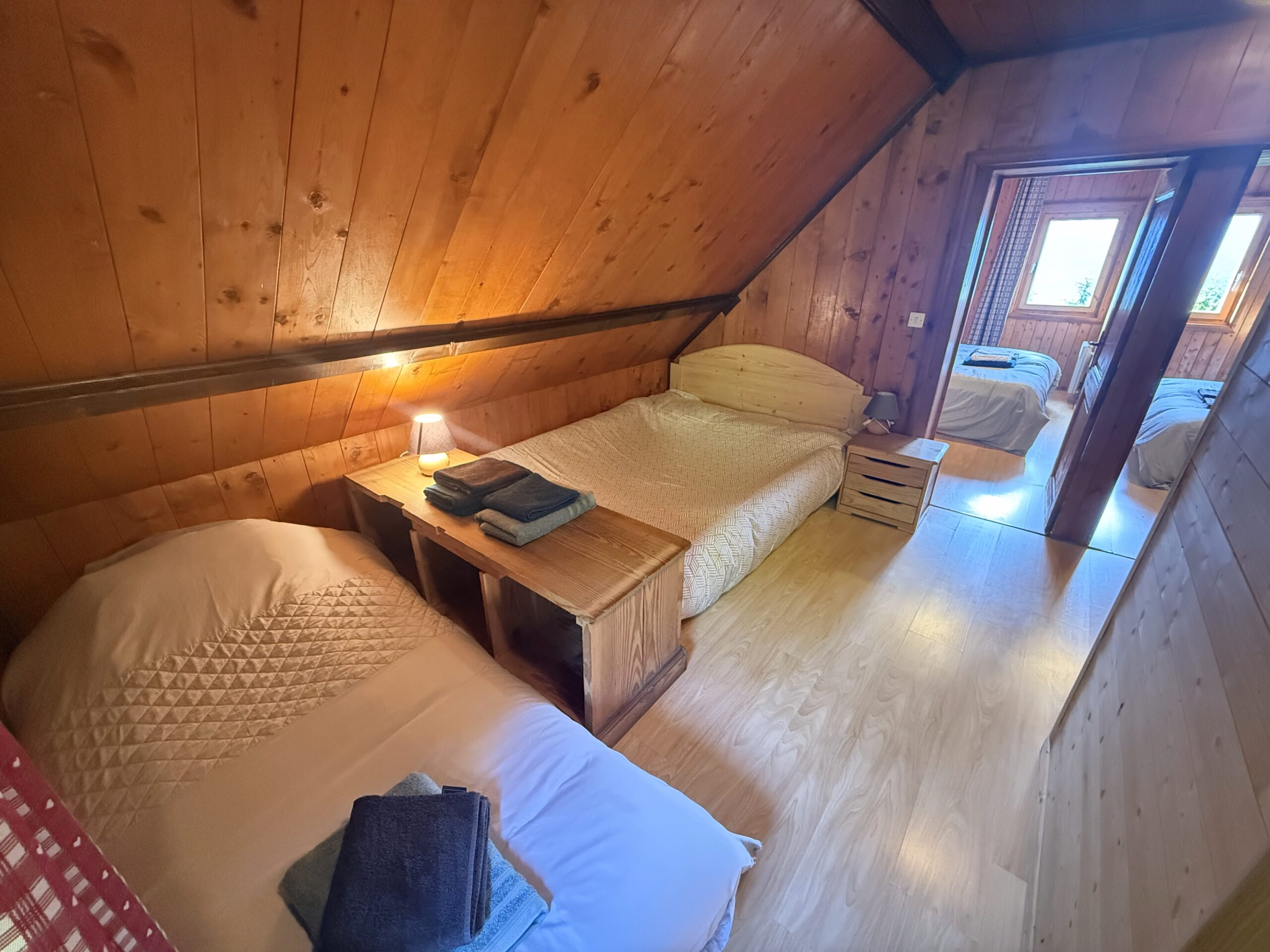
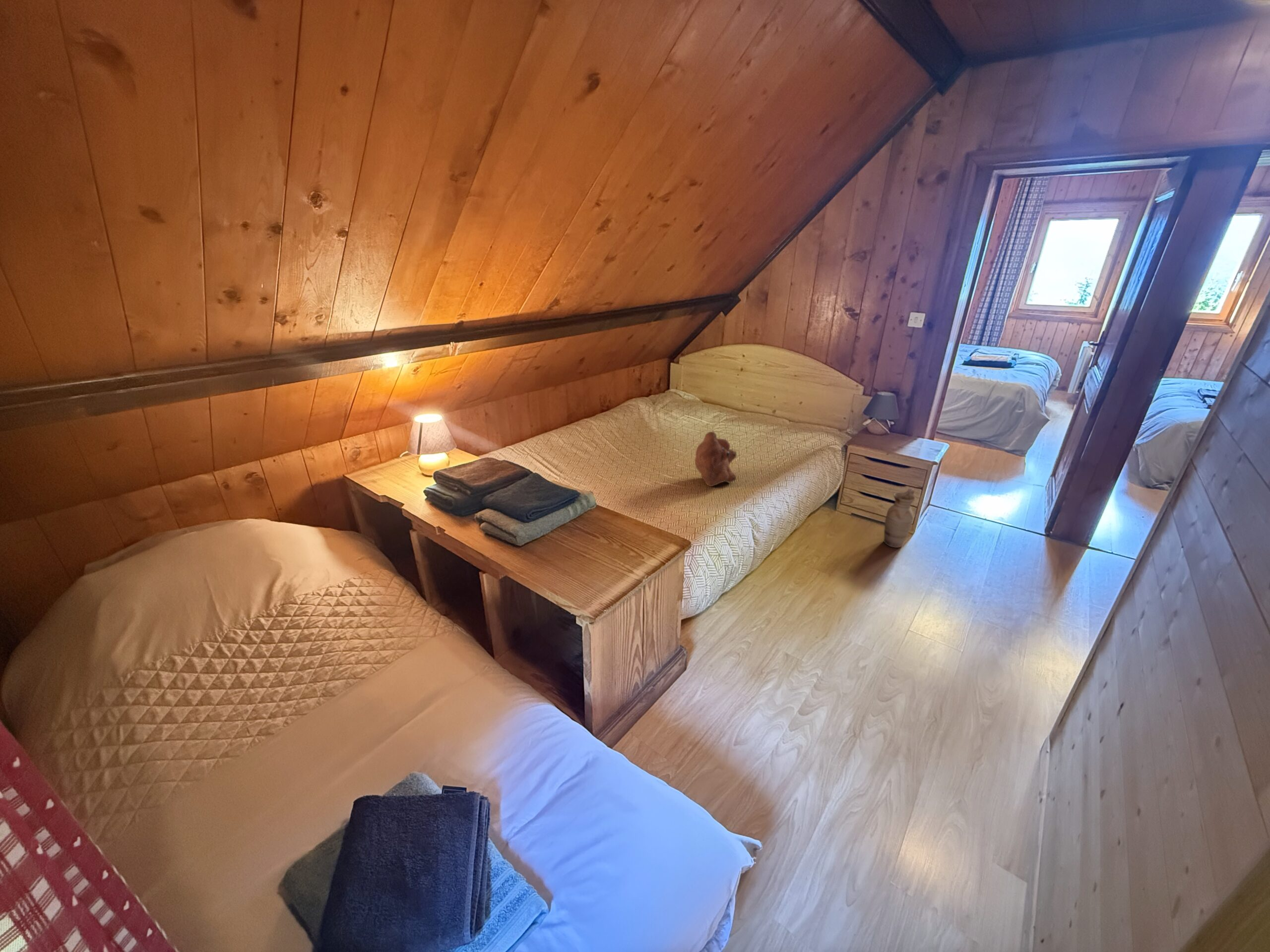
+ ceramic jug (900, 517)
+ teddy bear (715, 457)
